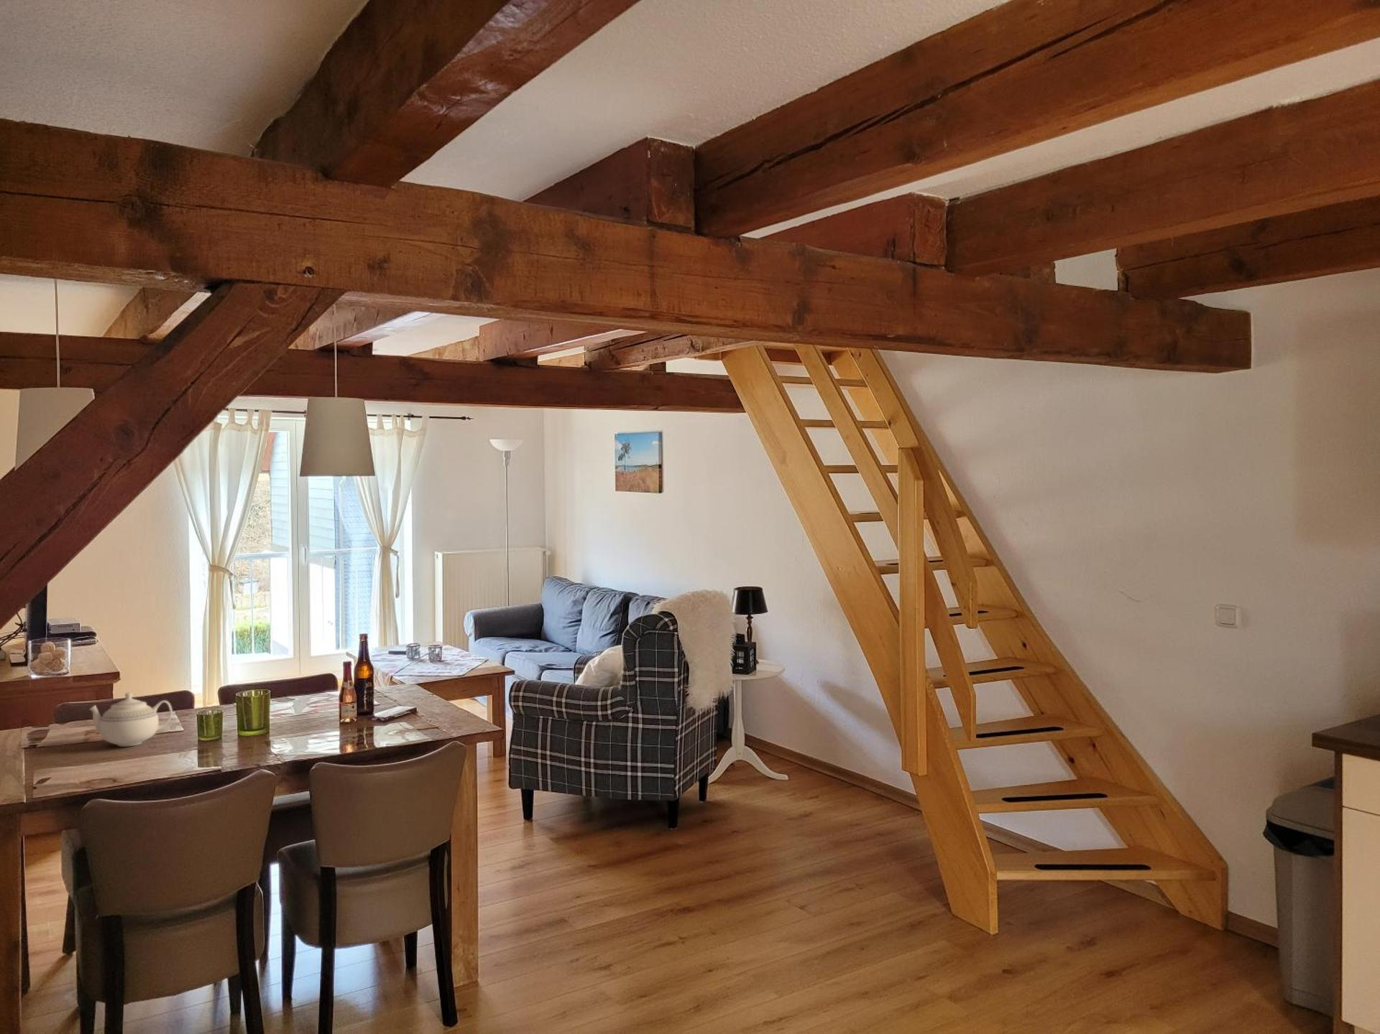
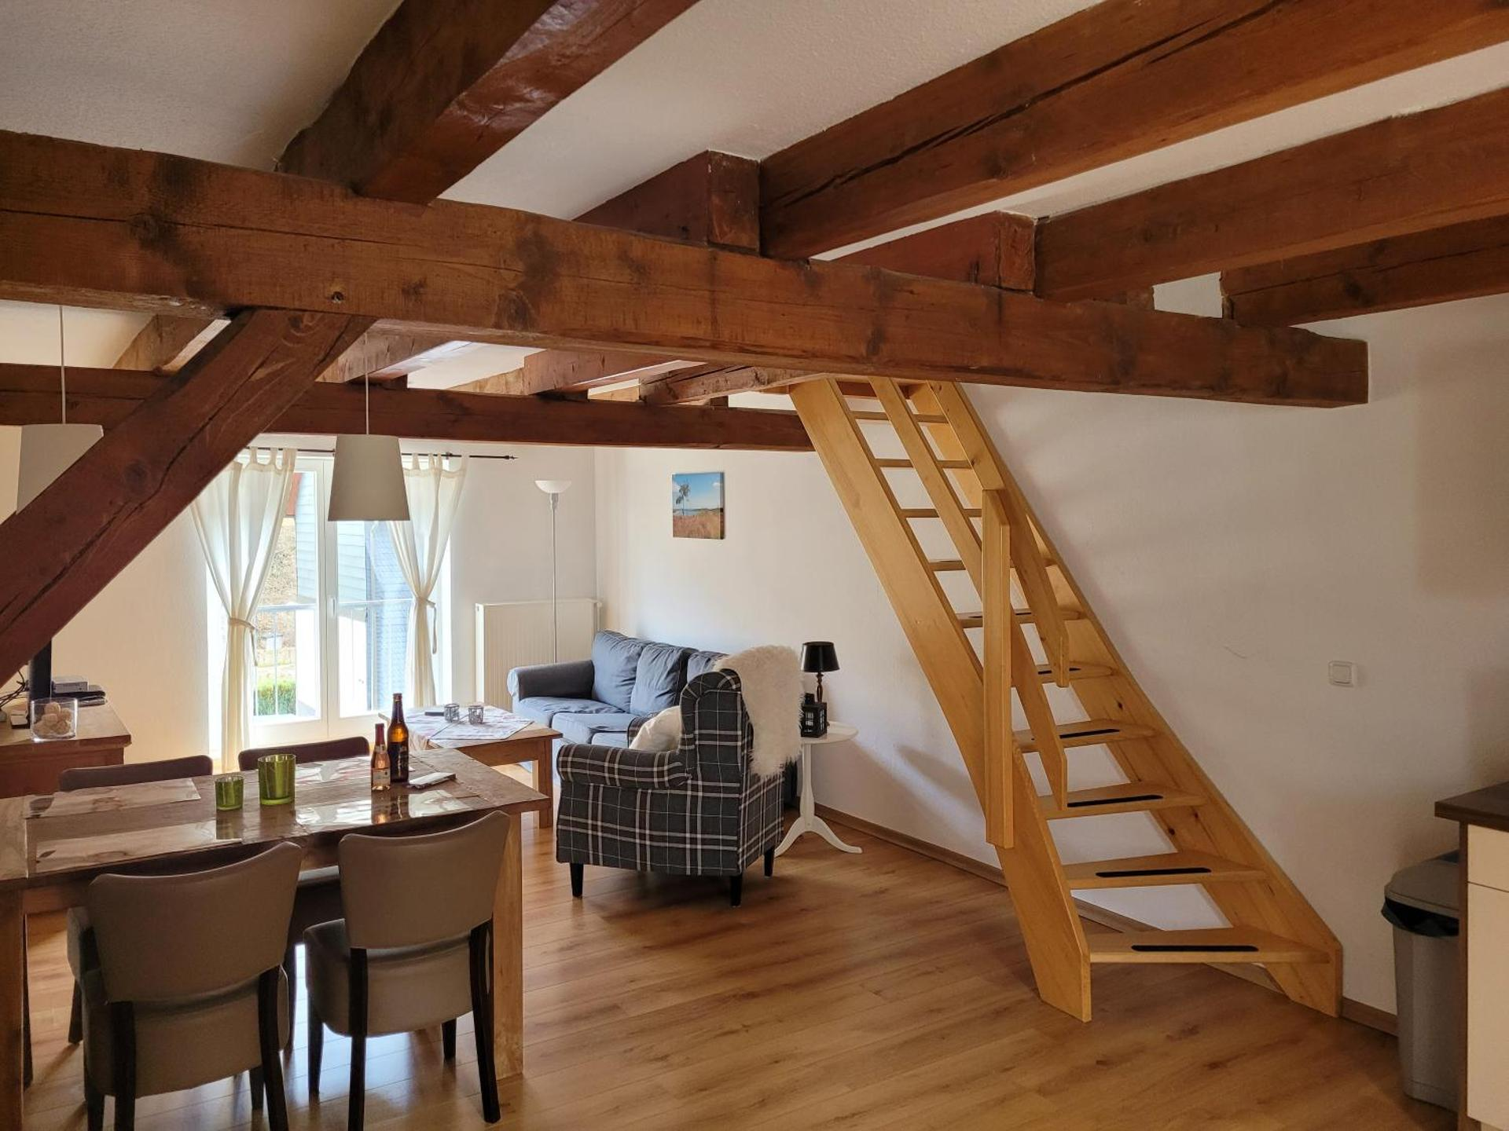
- teapot (130, 718)
